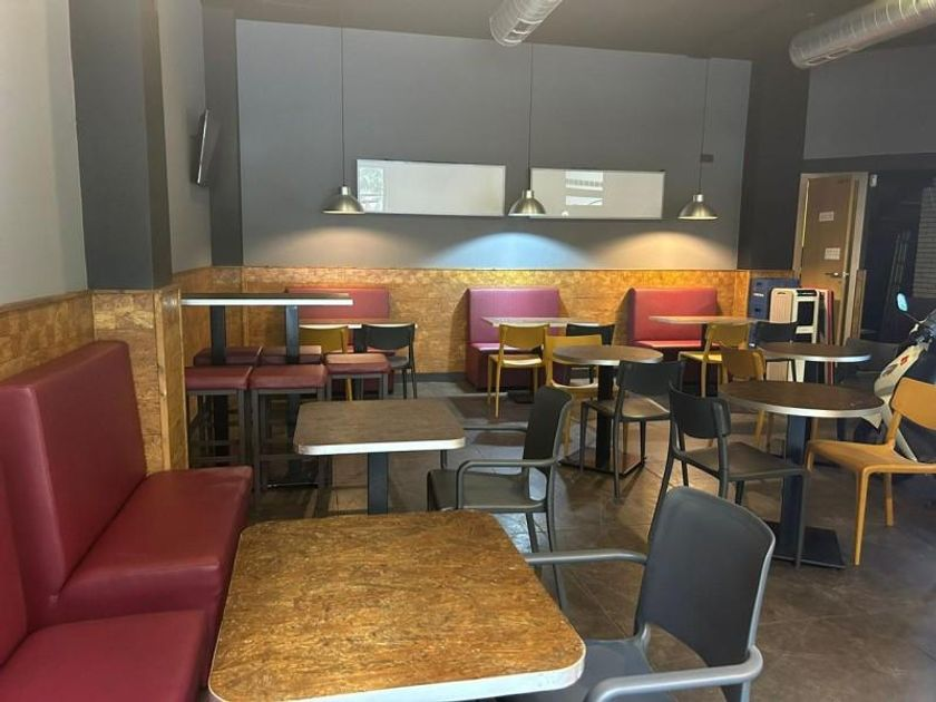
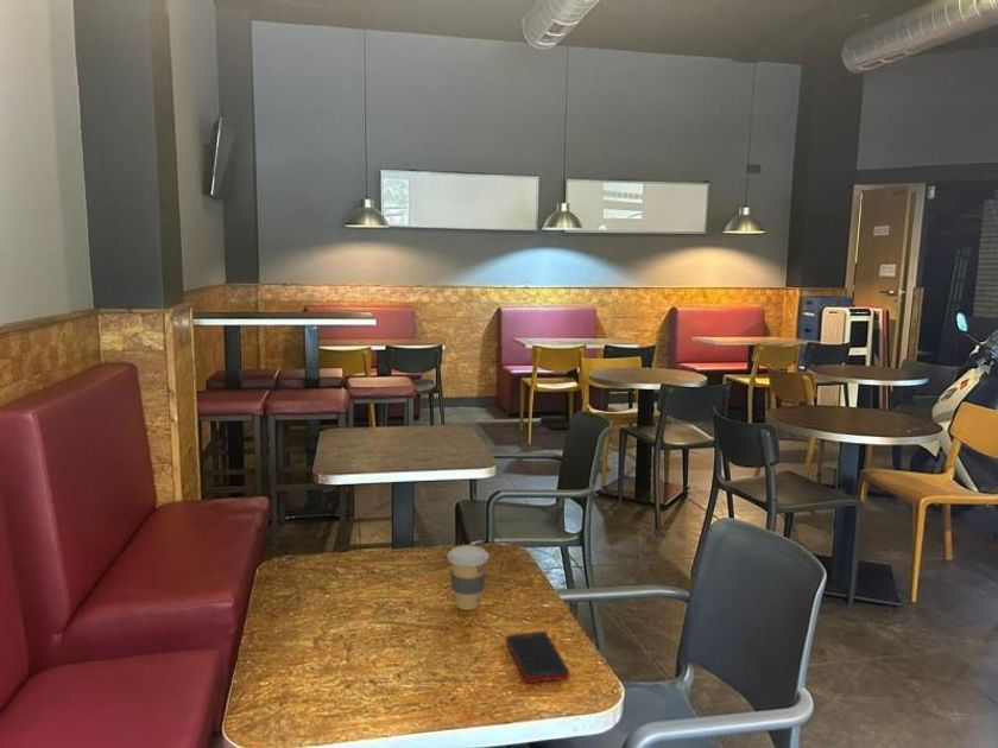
+ cell phone (536, 655)
+ coffee cup (467, 578)
